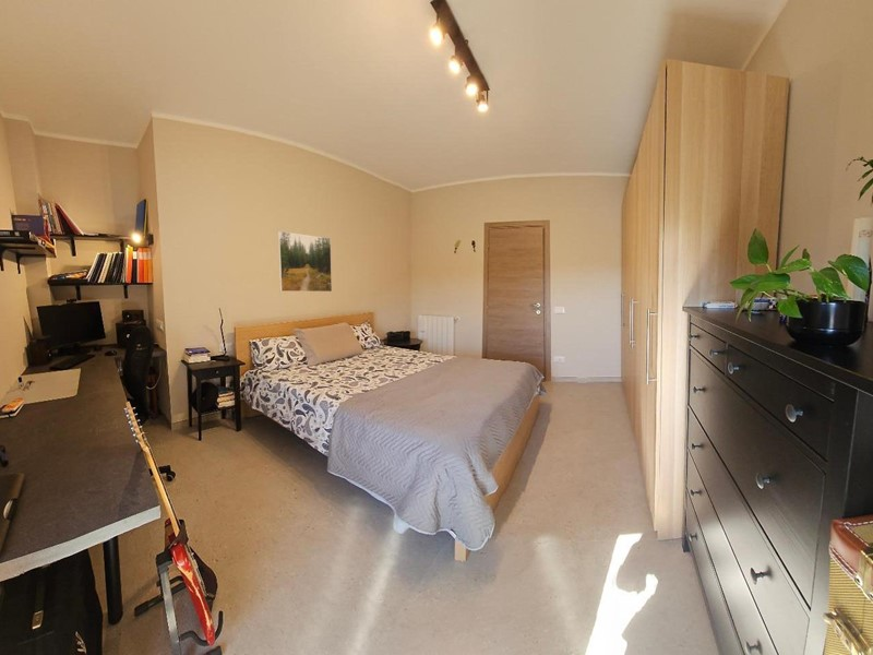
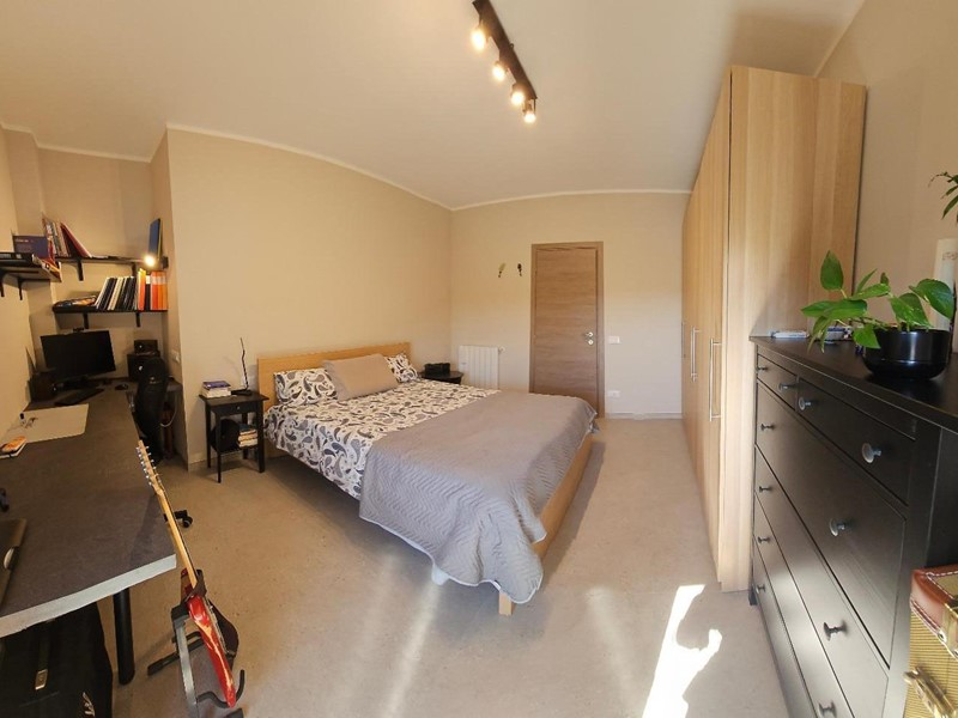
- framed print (306, 263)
